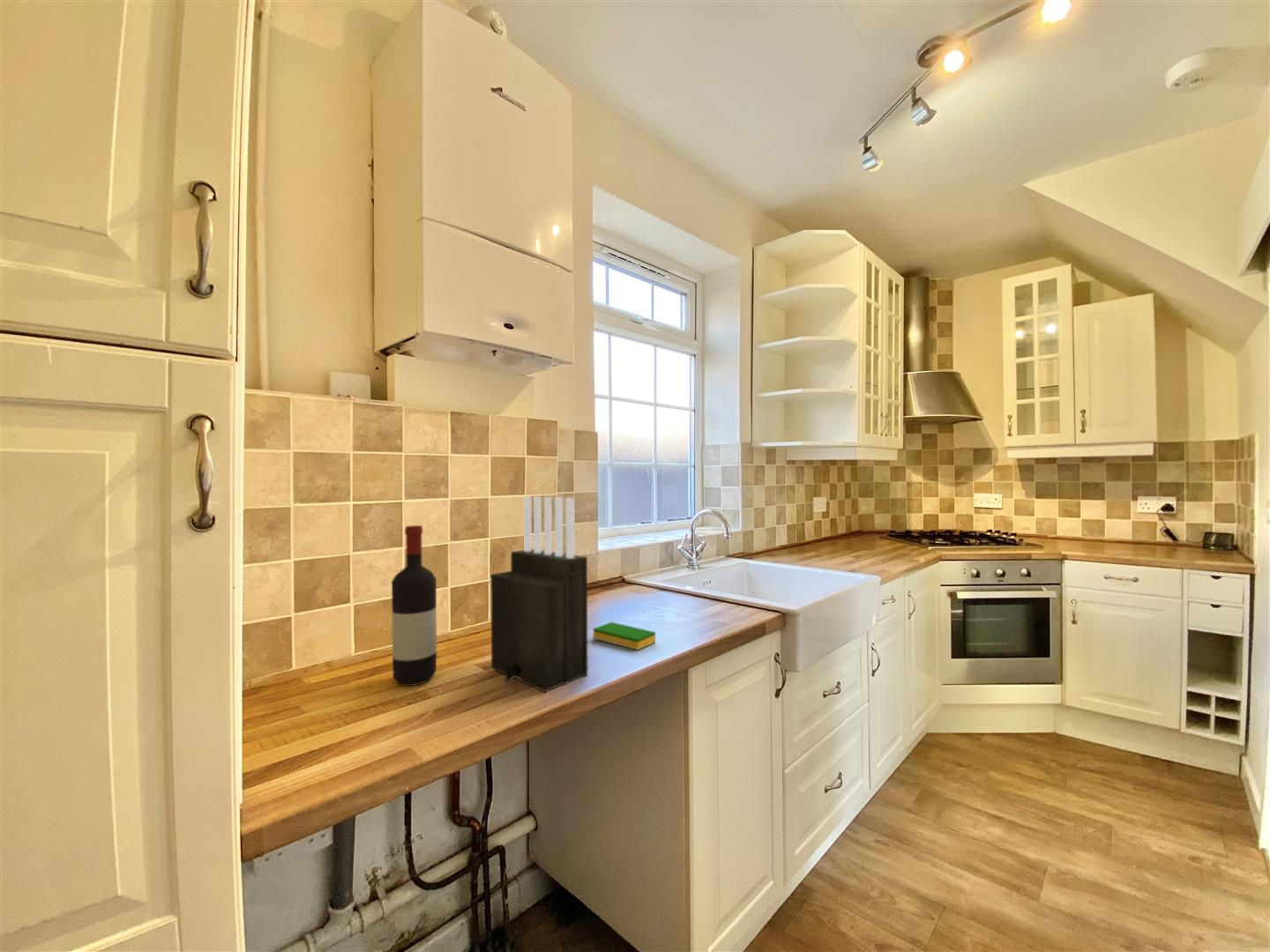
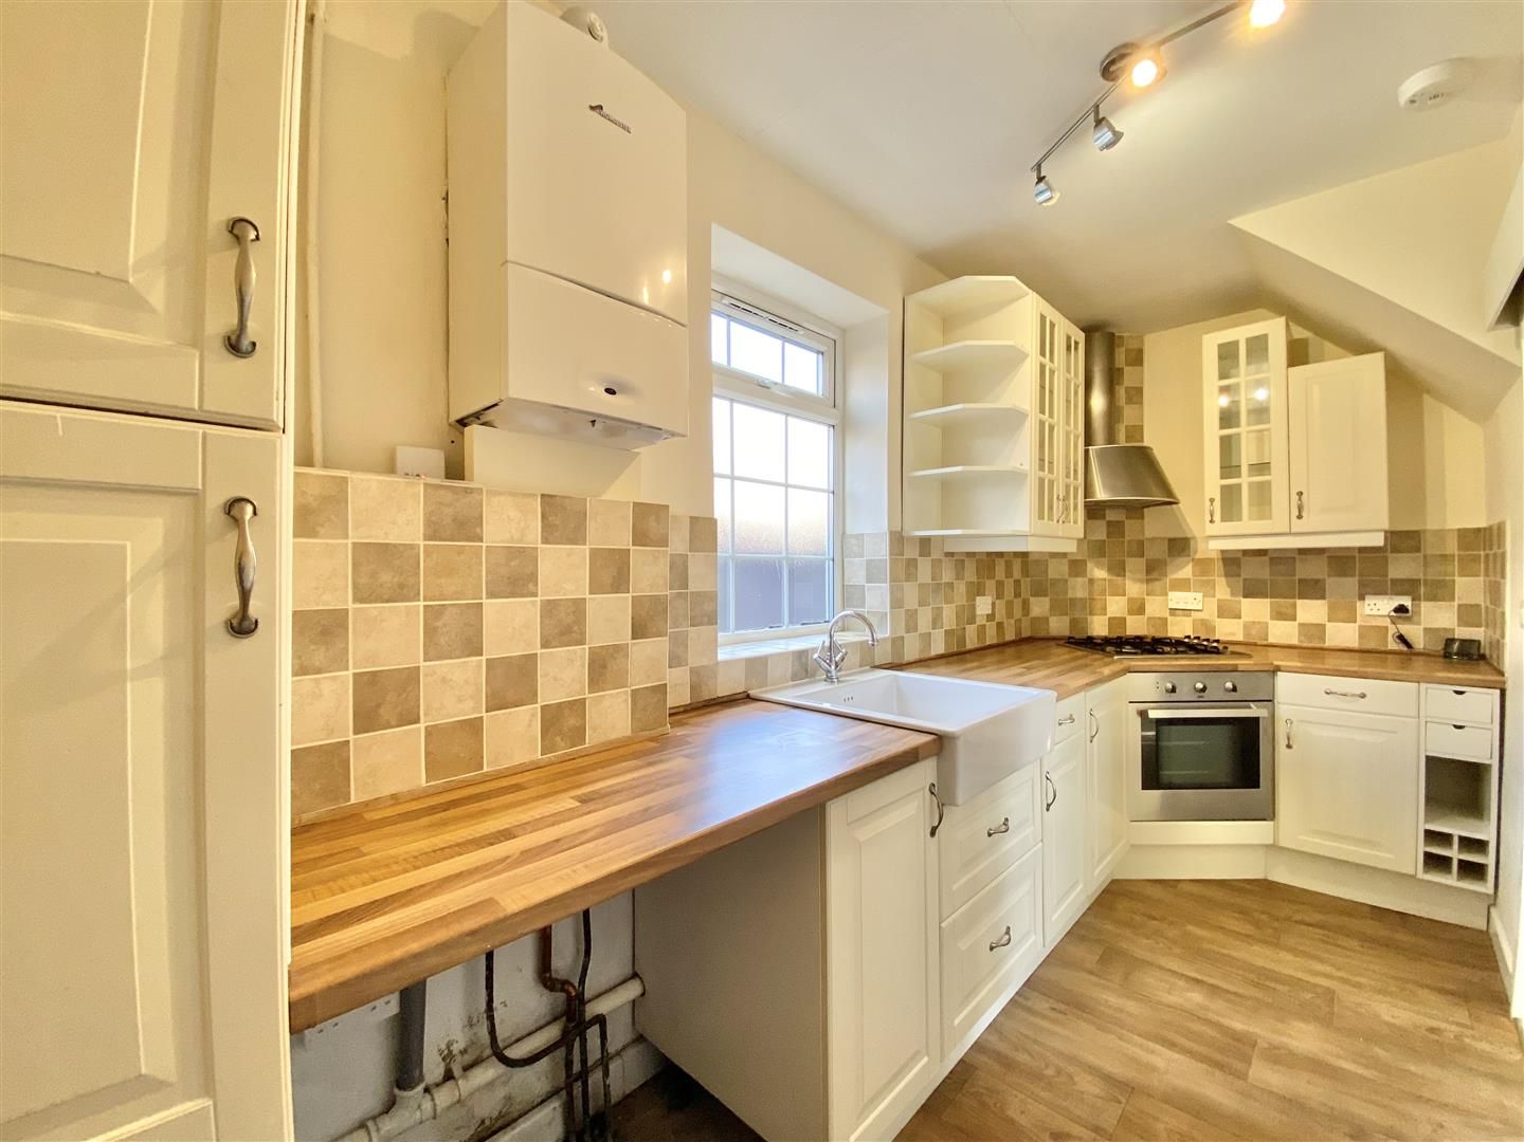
- knife block (533, 585)
- wine bottle (414, 602)
- dish sponge (624, 635)
